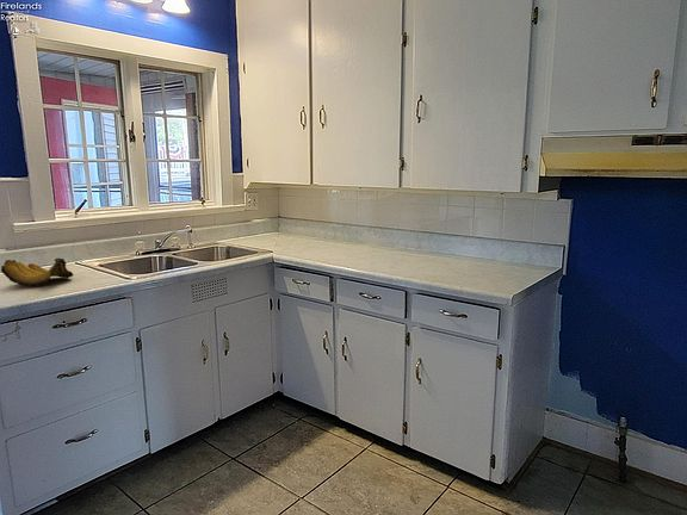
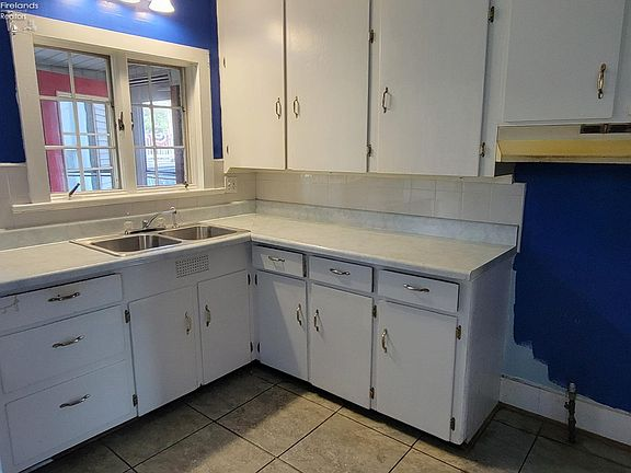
- banana bunch (39, 268)
